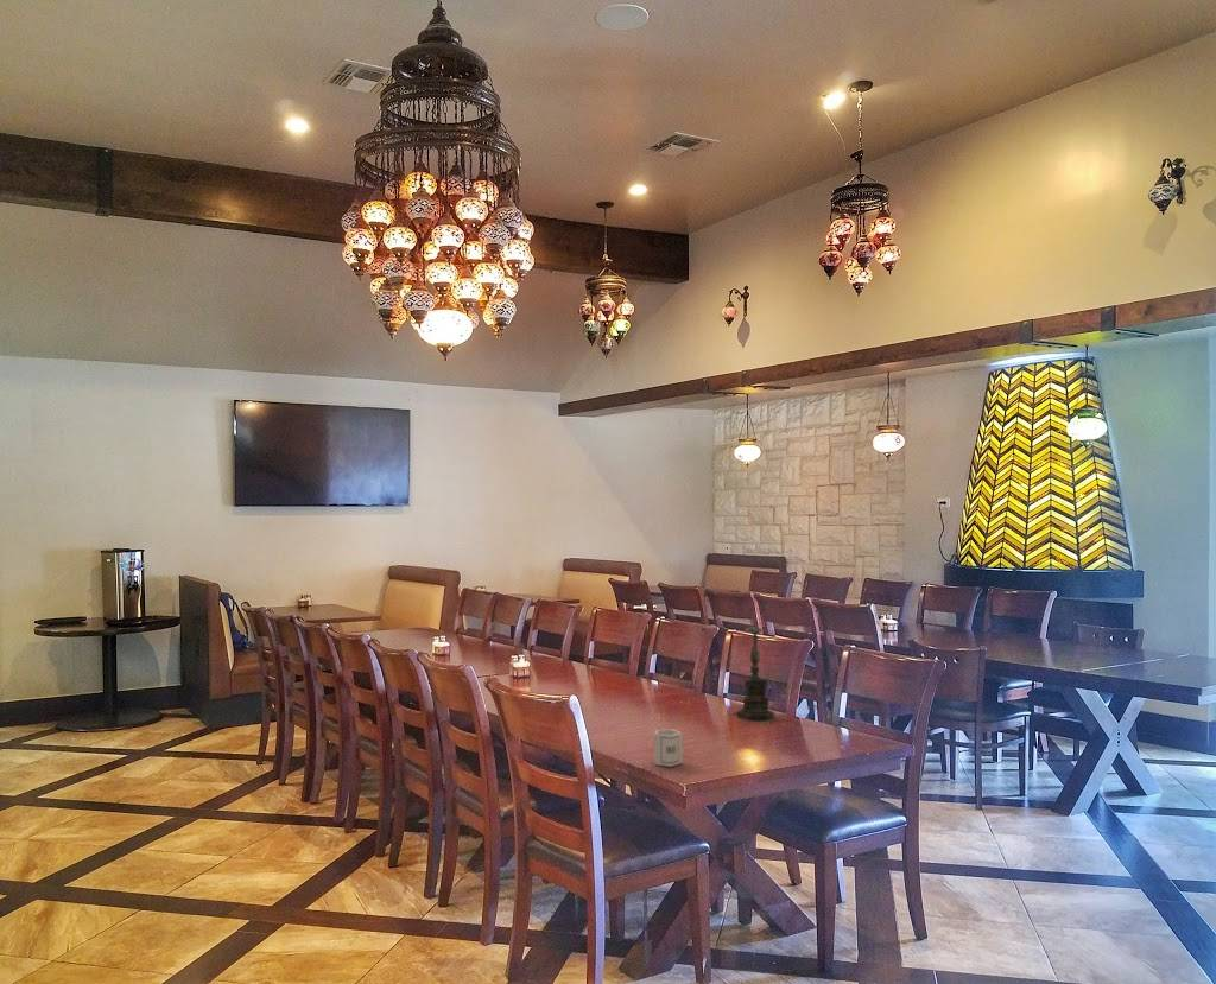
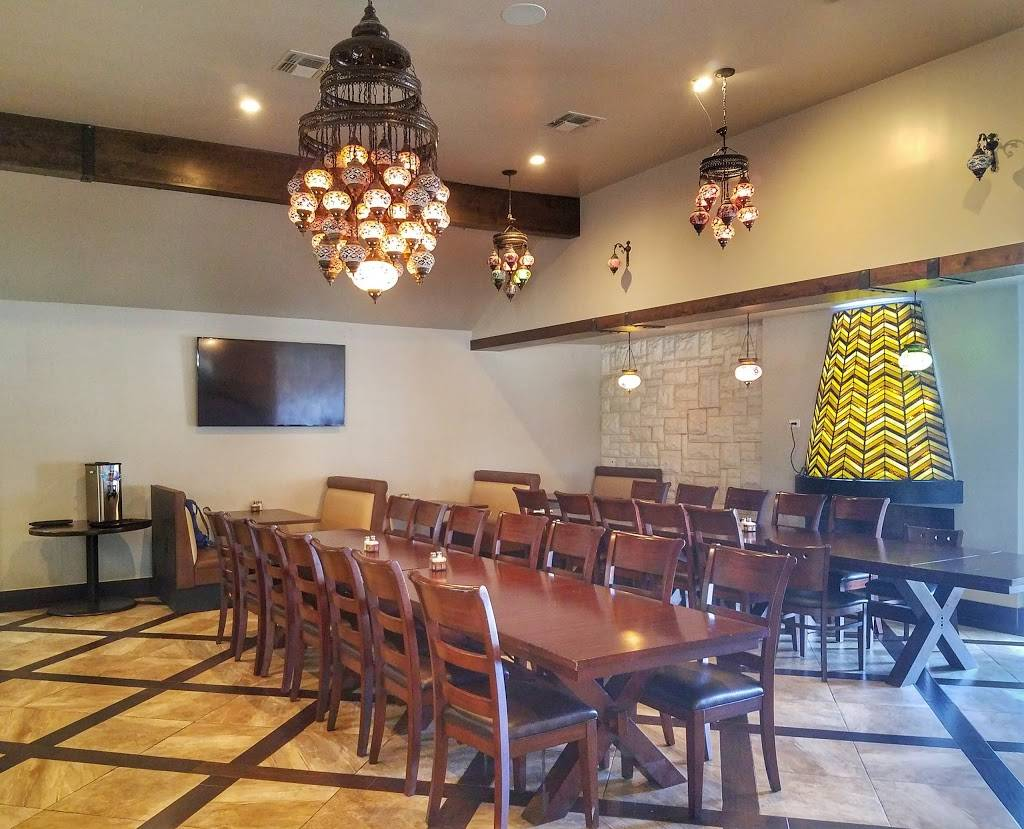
- candle holder (754, 665)
- cup (666, 747)
